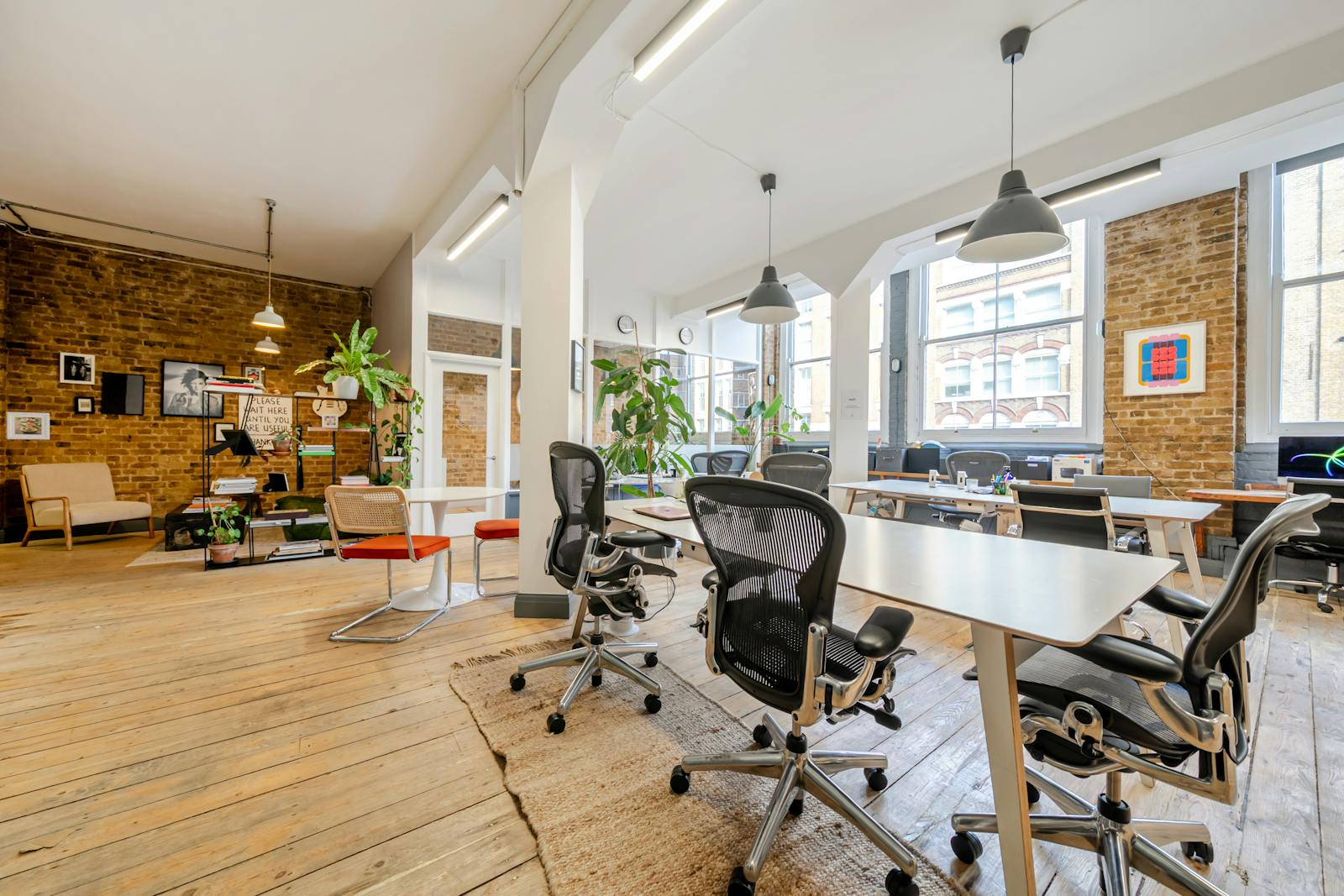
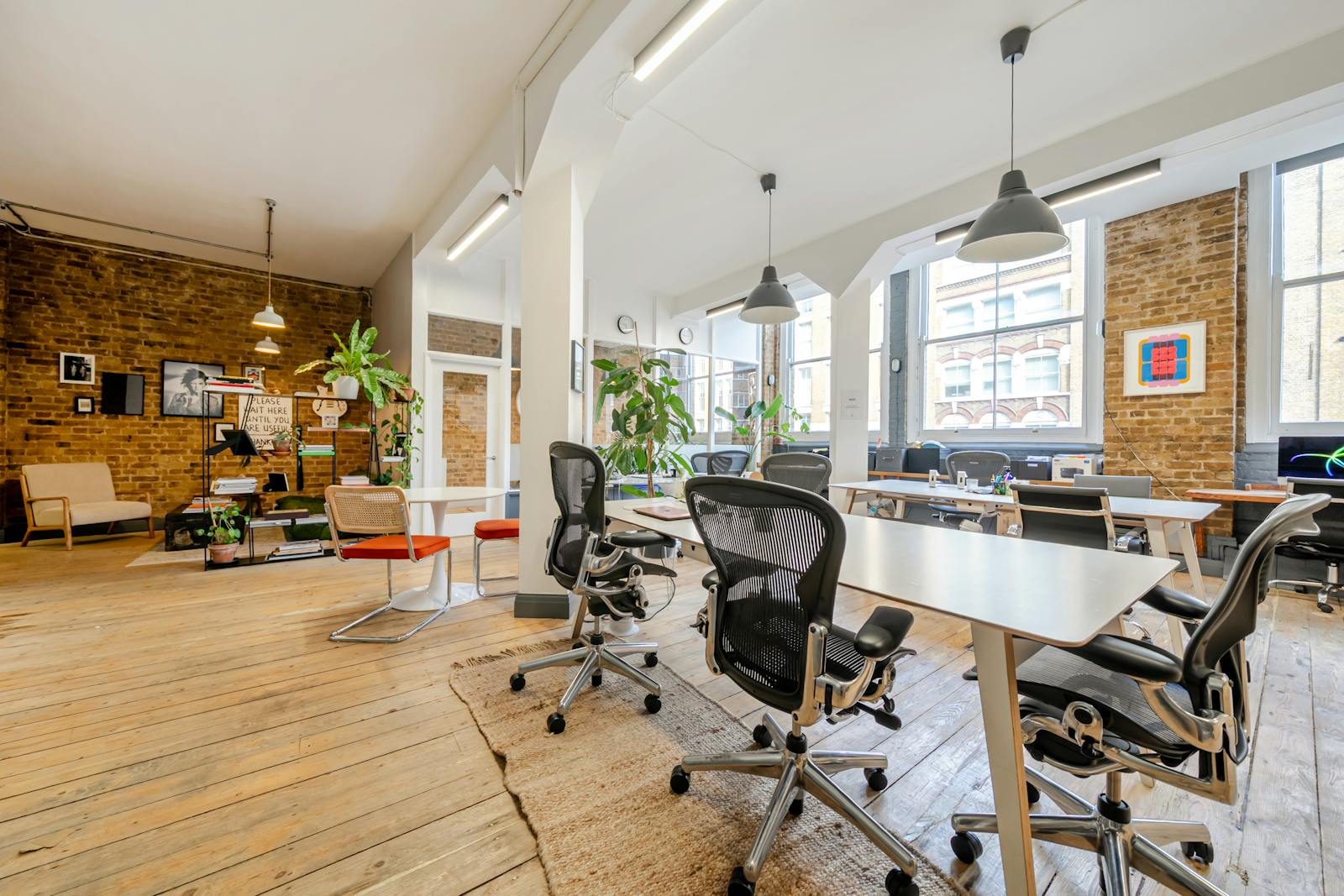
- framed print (29, 426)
